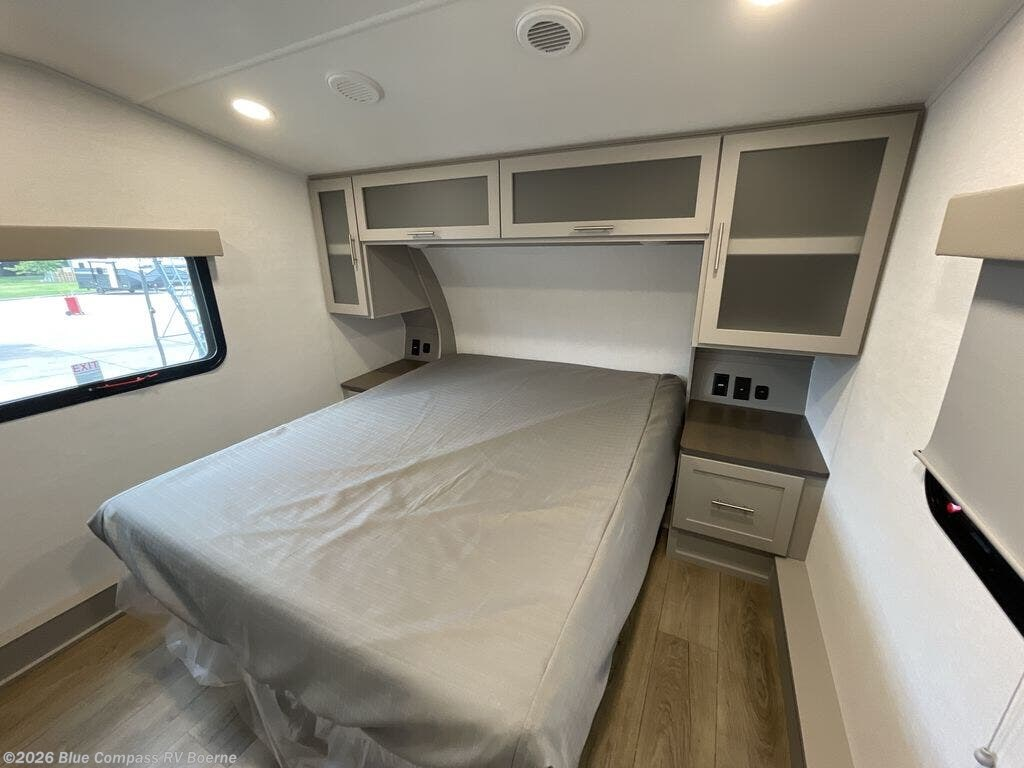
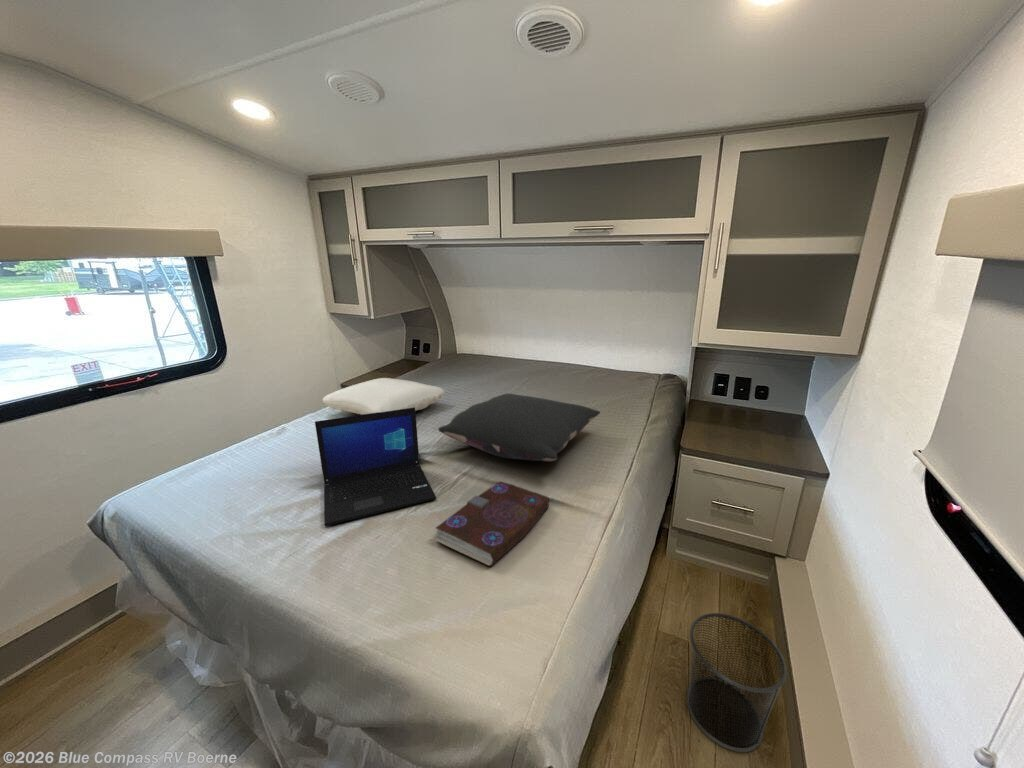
+ laptop (375, 460)
+ book (495, 517)
+ pillow (385, 397)
+ waste bin (729, 681)
+ pillow (524, 422)
